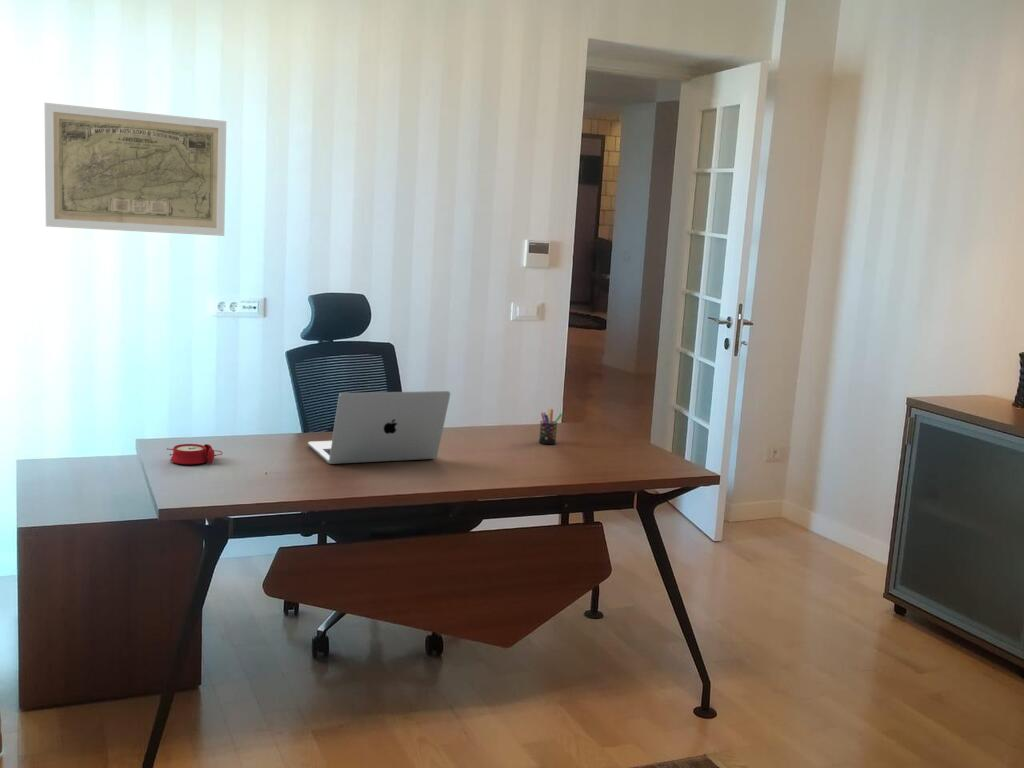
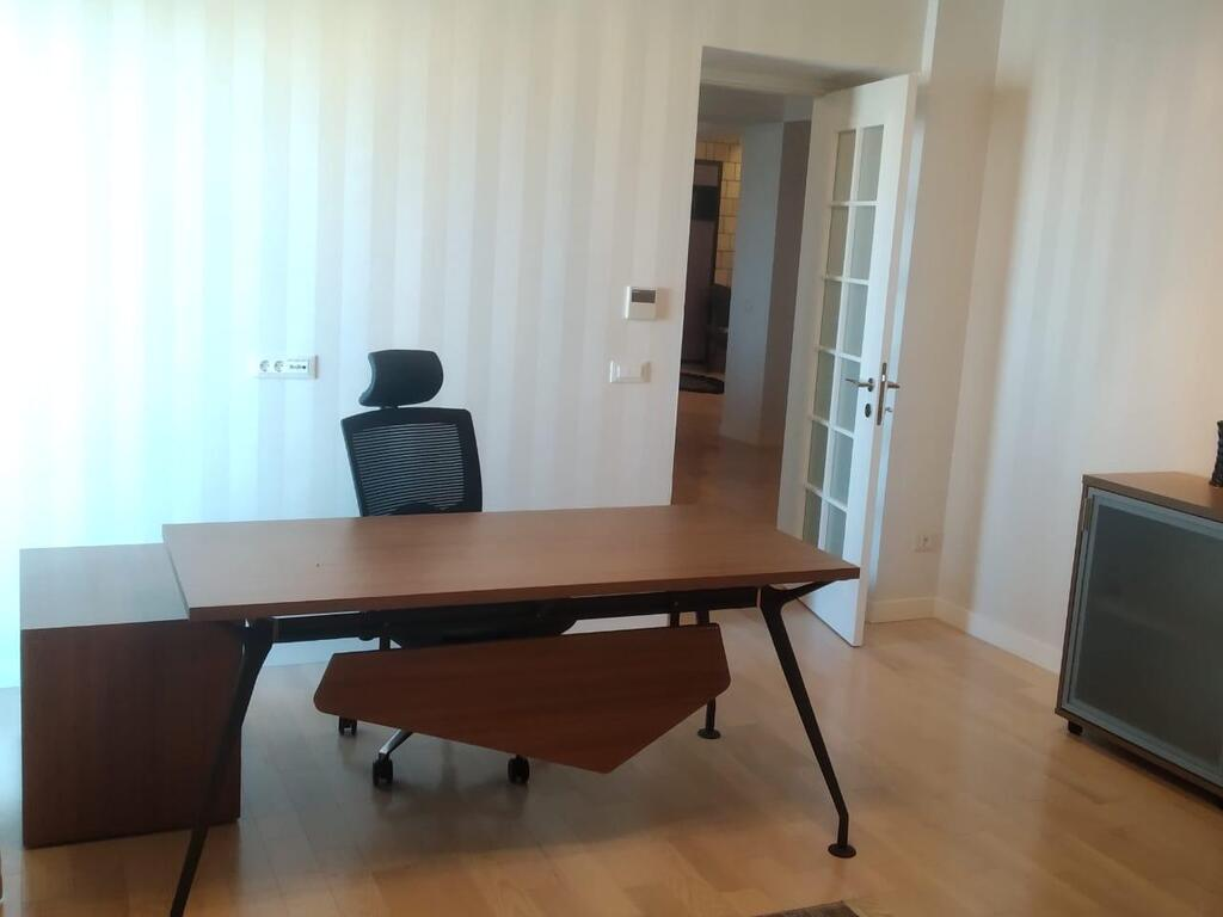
- laptop (377, 419)
- pen holder (550, 425)
- alarm clock (195, 453)
- map (138, 172)
